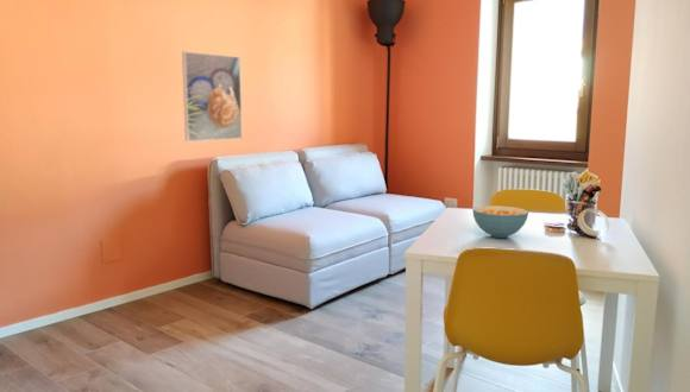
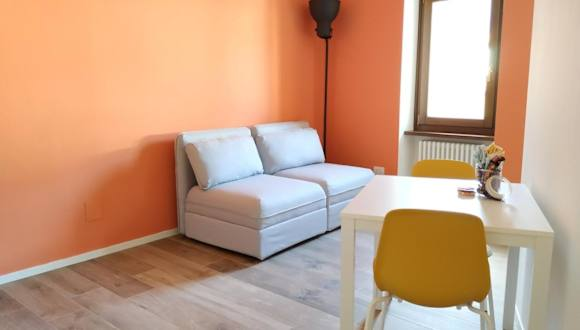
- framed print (213, 97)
- cereal bowl (500, 222)
